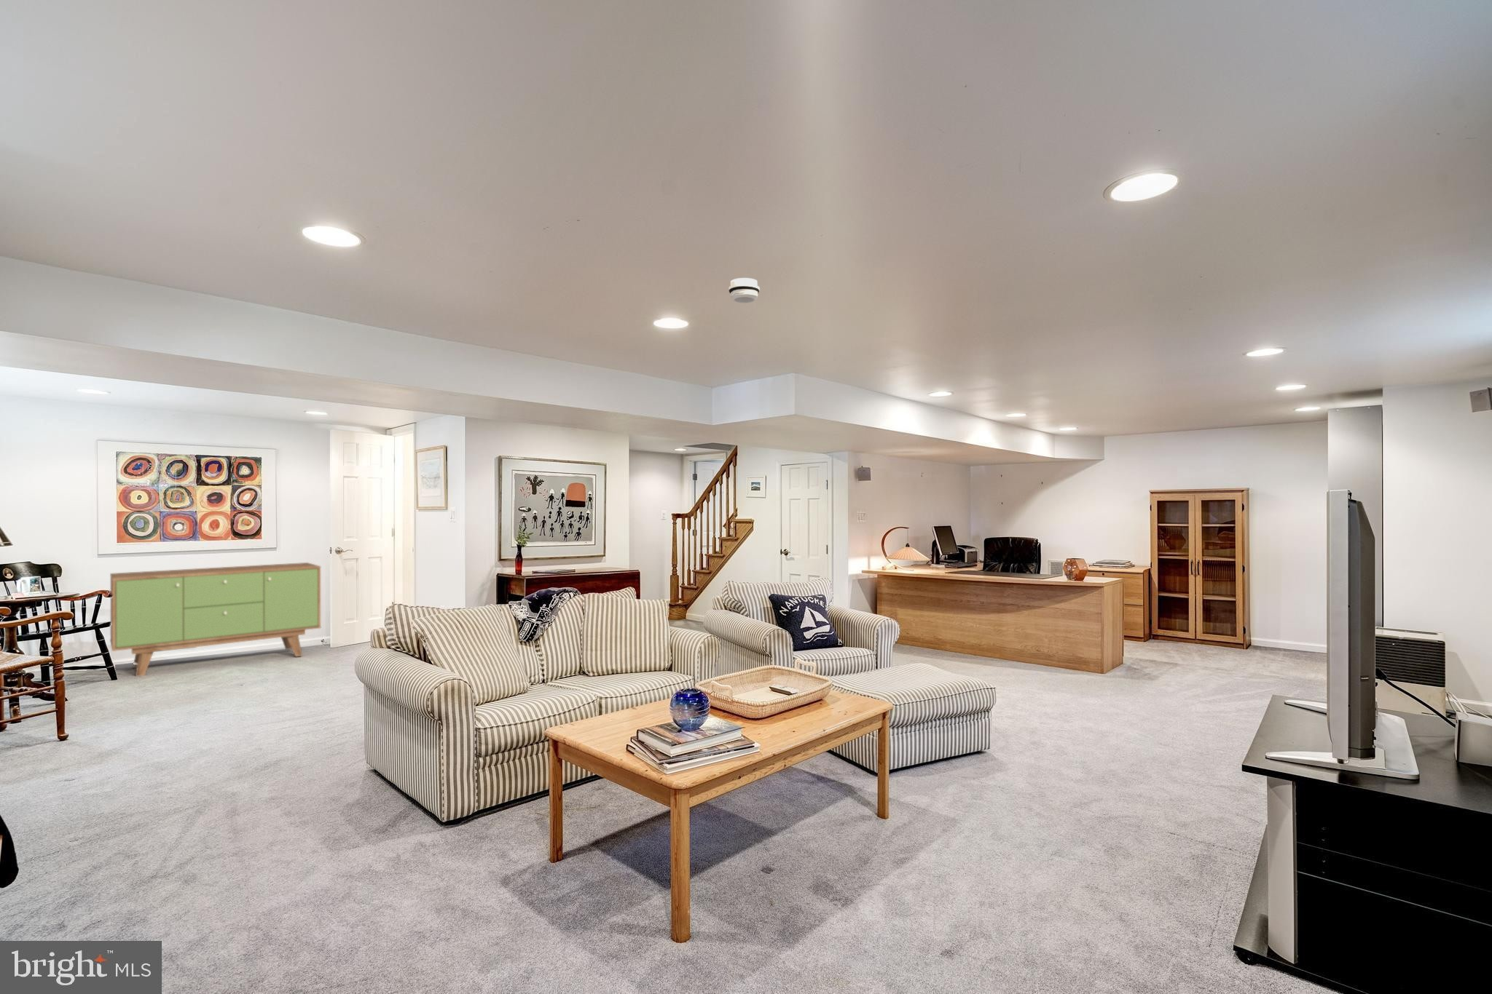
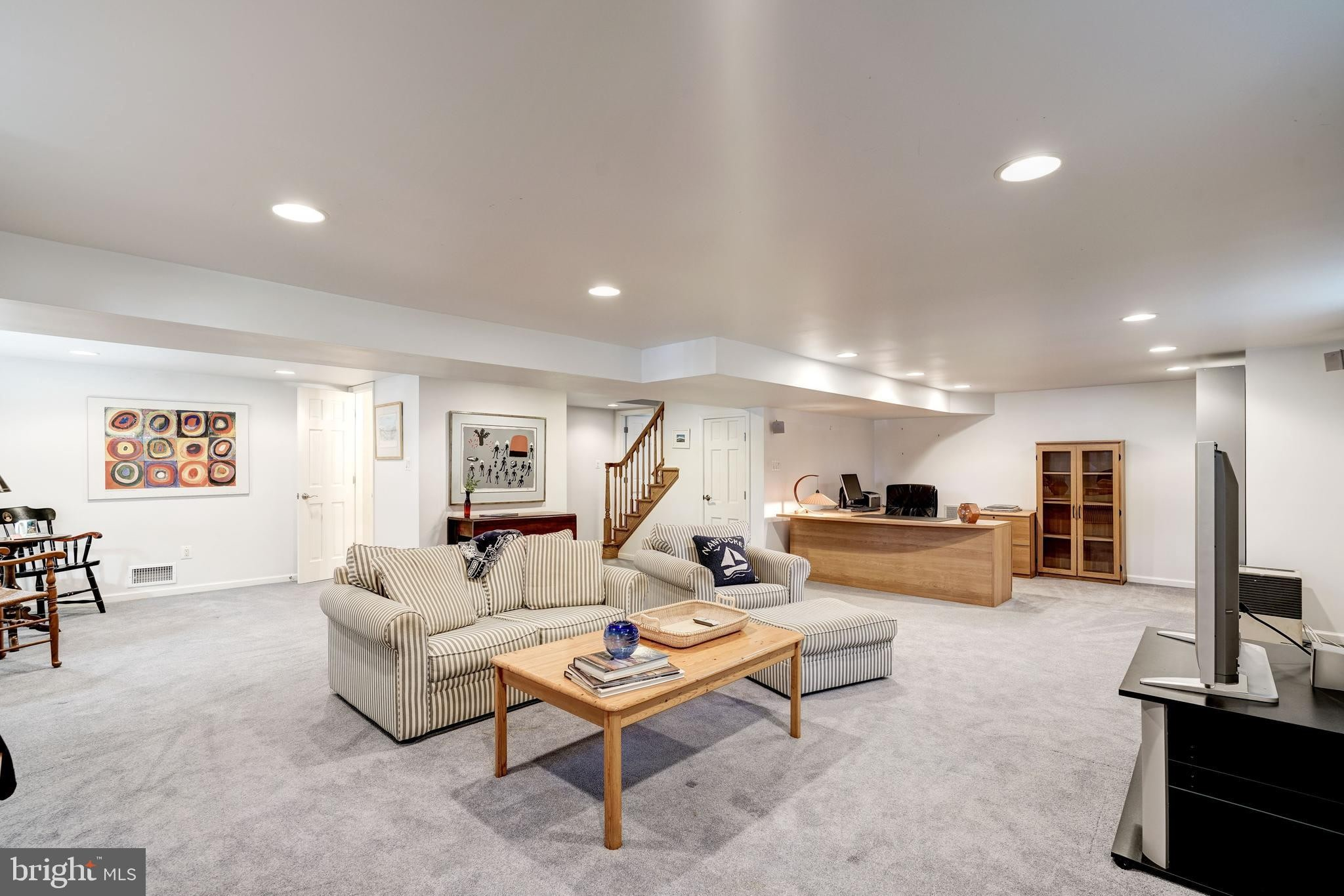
- sideboard (221, 616)
- smoke detector (744, 291)
